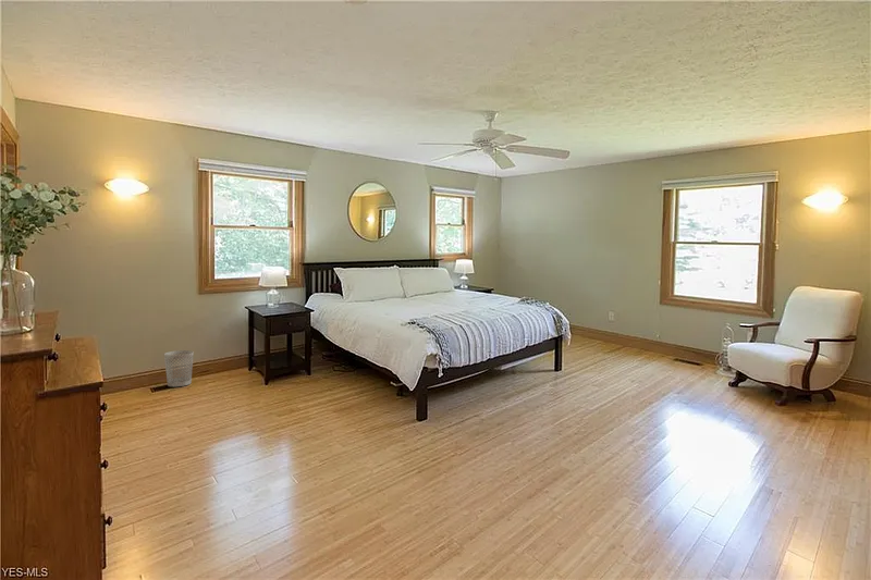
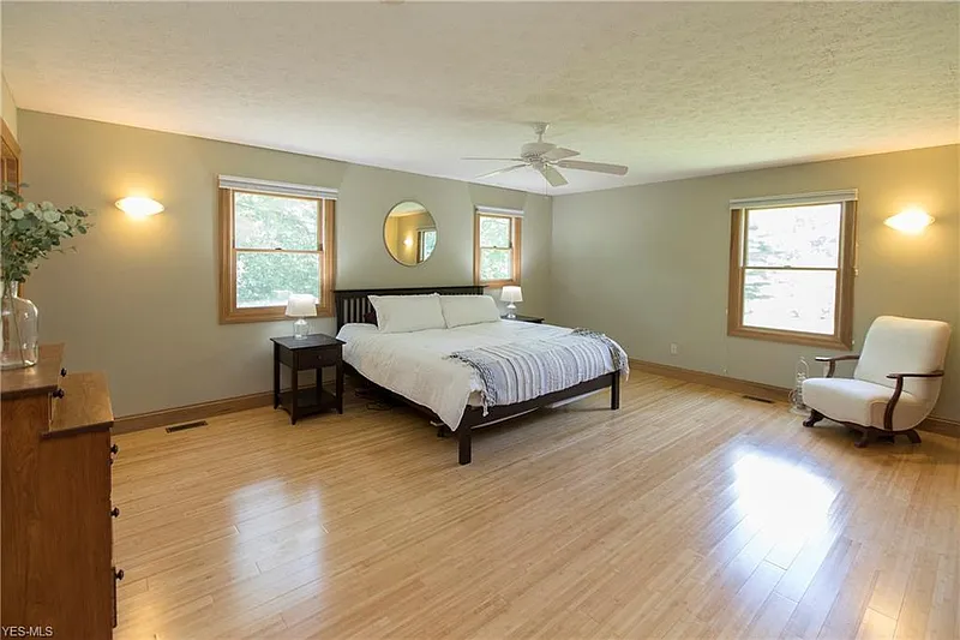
- wastebasket (179, 368)
